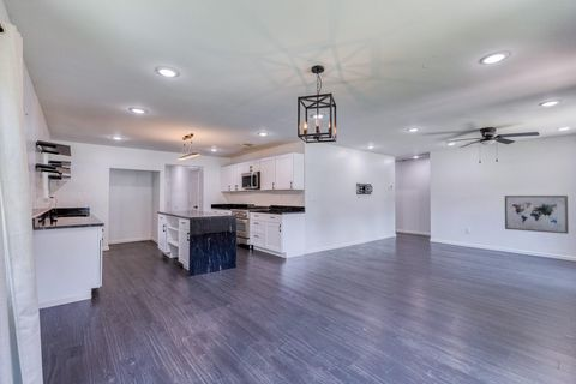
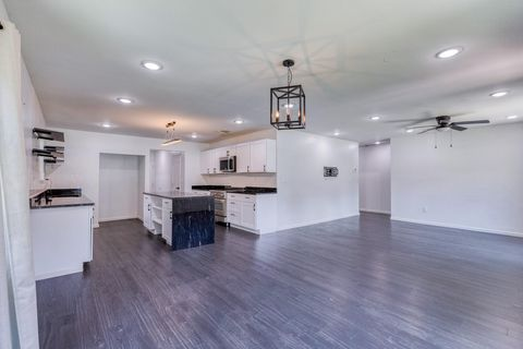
- wall art (534, 212)
